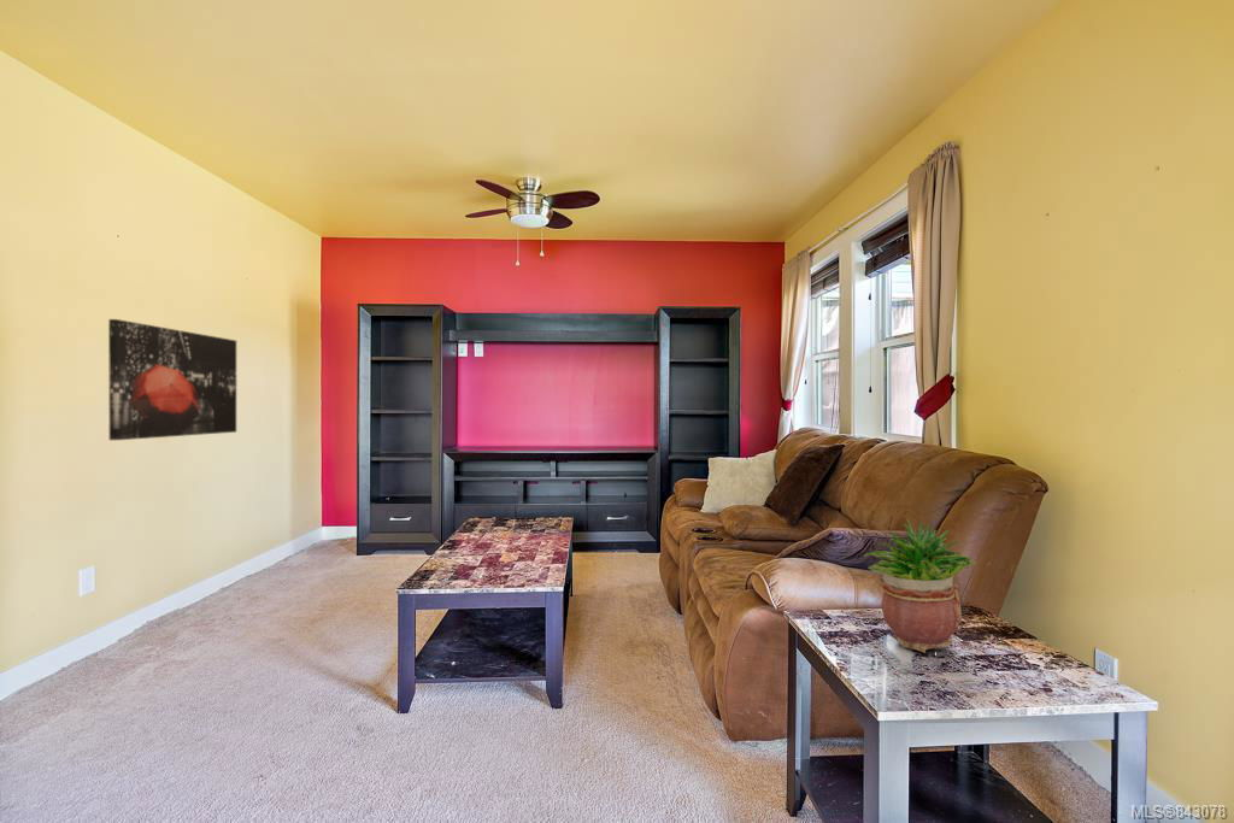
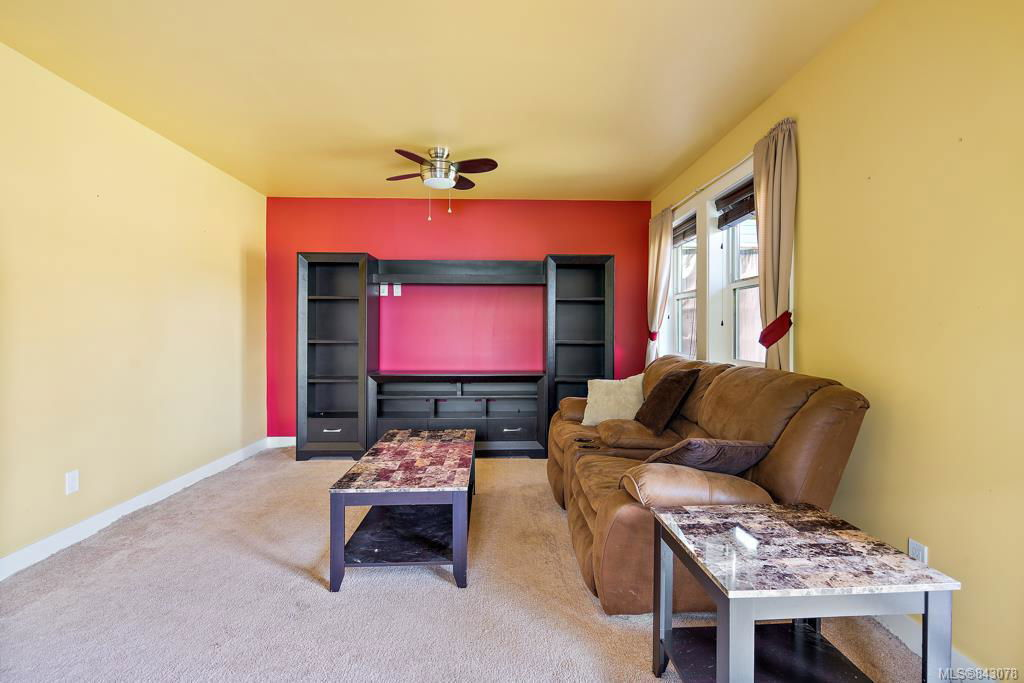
- potted plant (916, 582)
- wall art (181, 383)
